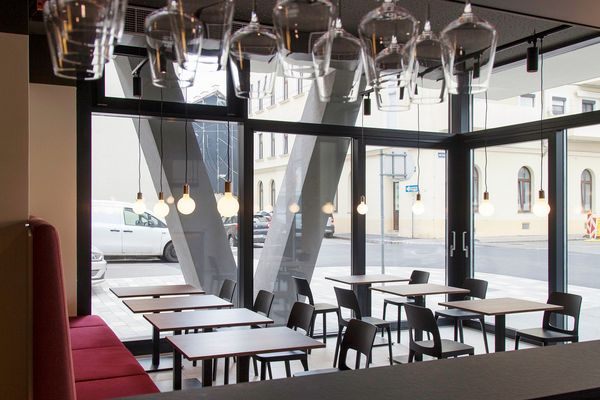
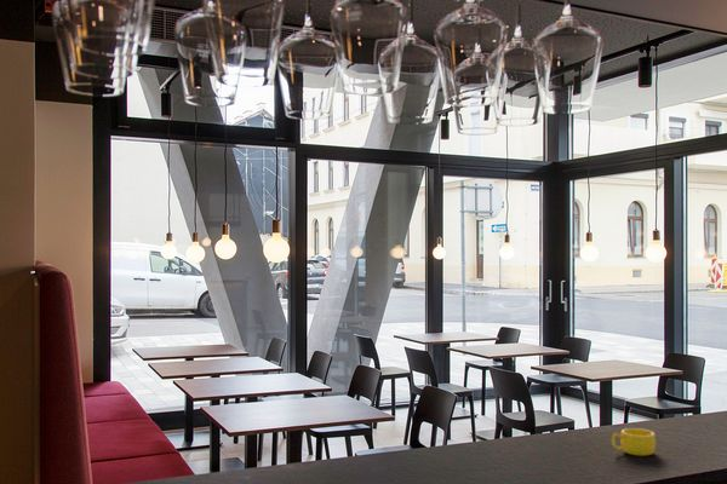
+ cup (632, 442)
